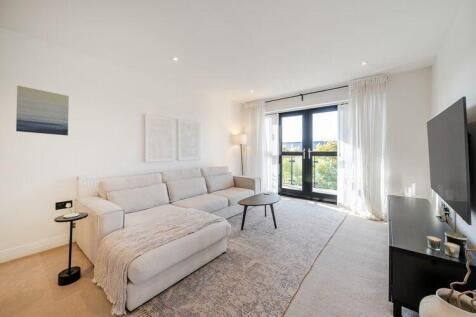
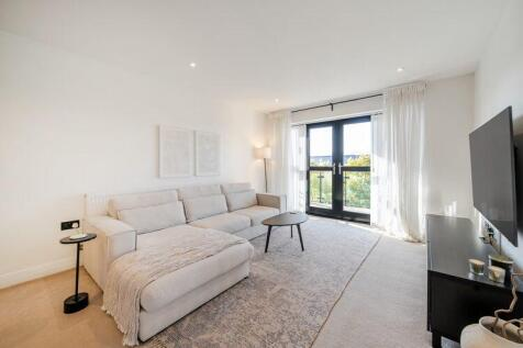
- wall art (44, 112)
